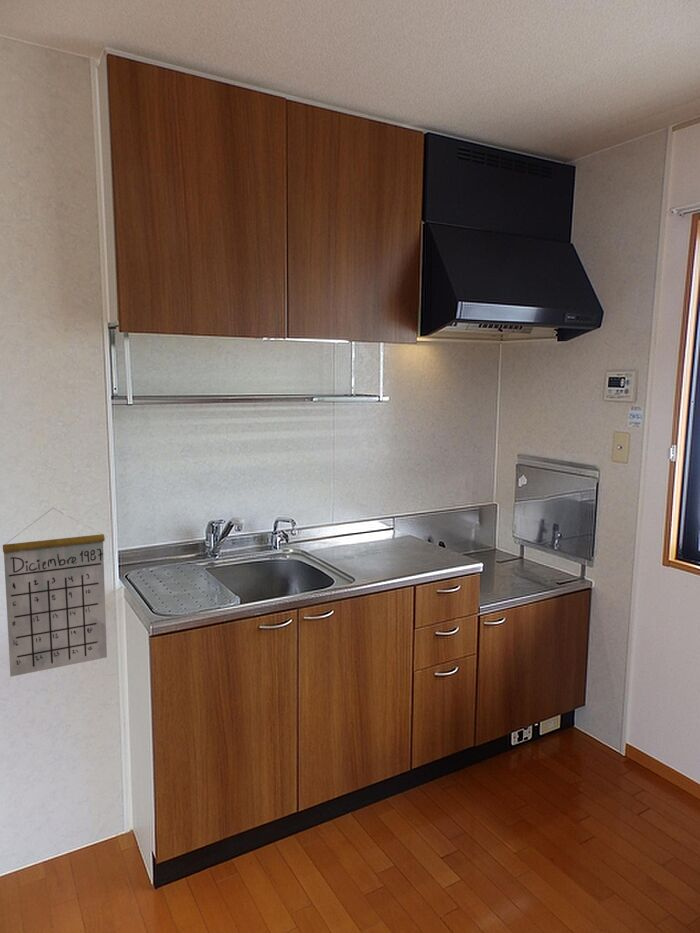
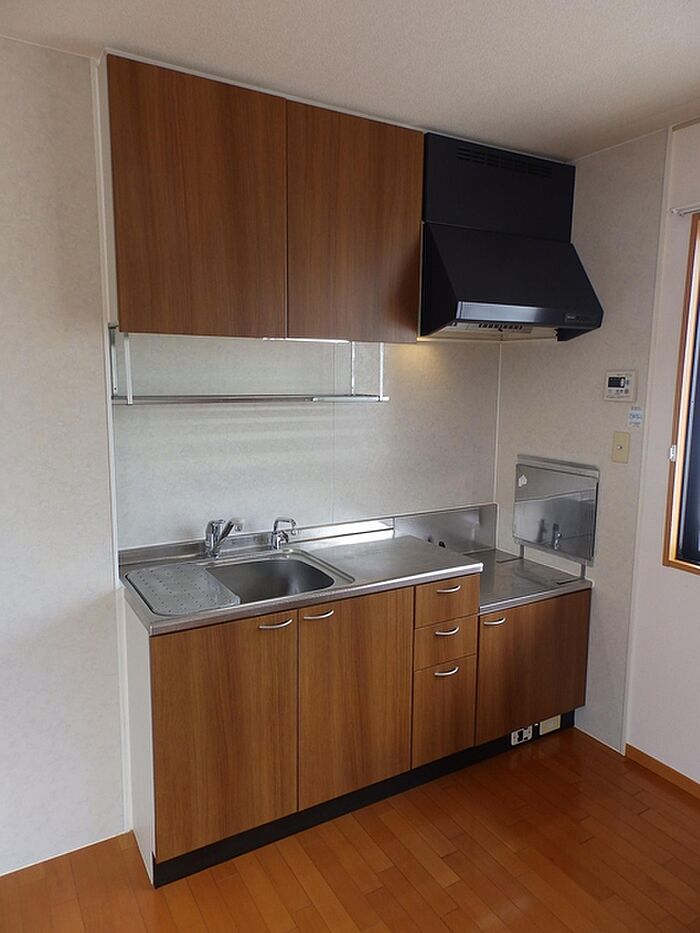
- calendar (57, 588)
